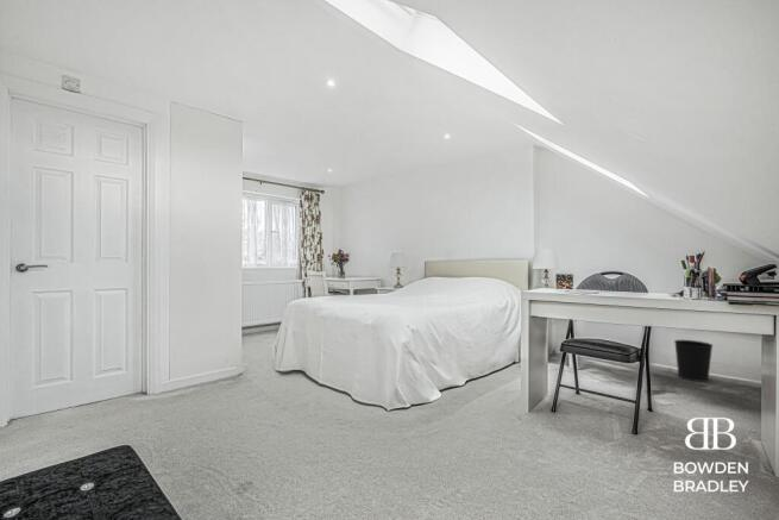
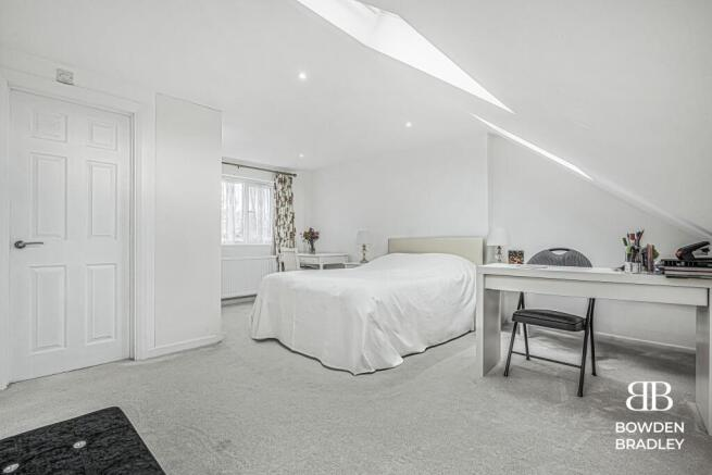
- wastebasket (692, 361)
